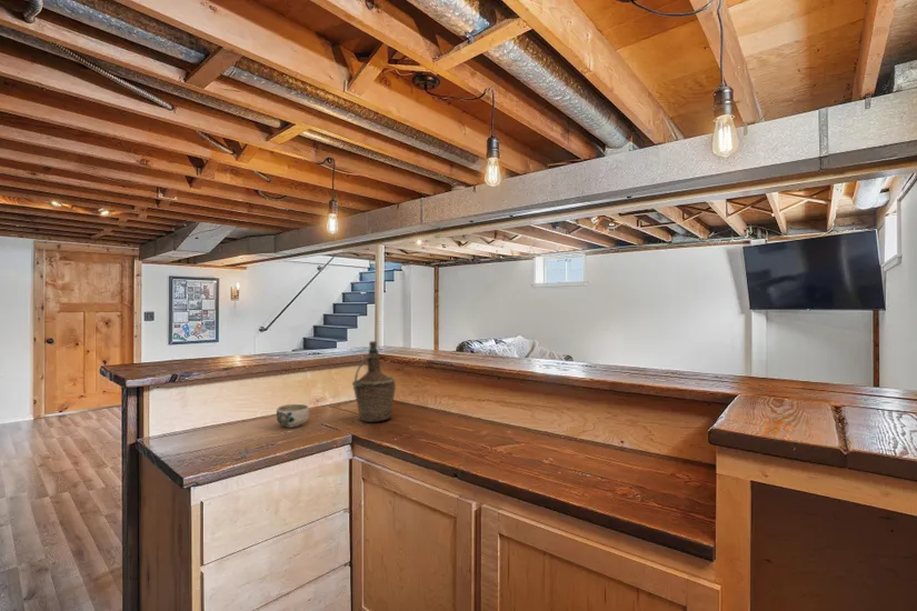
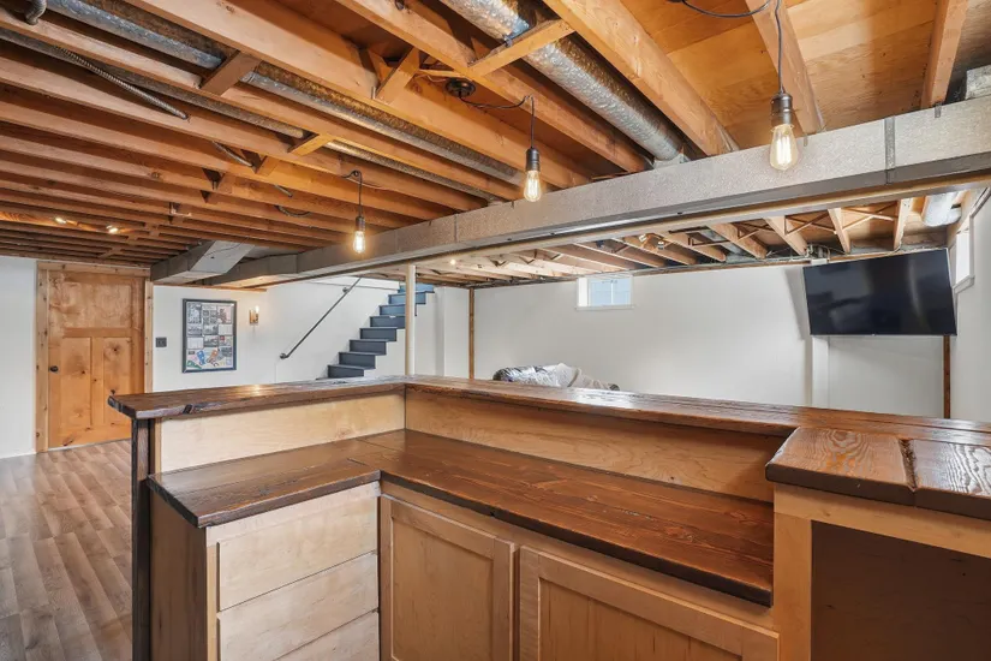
- bottle (373, 380)
- bowl (292, 415)
